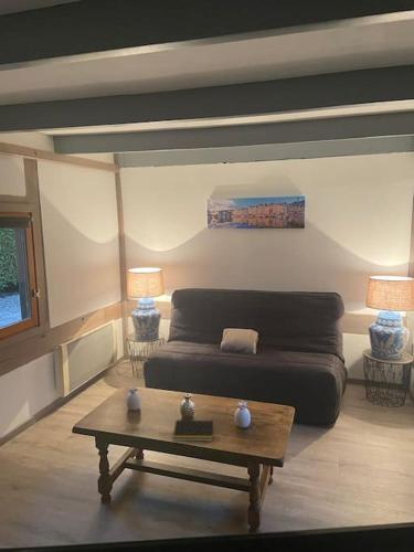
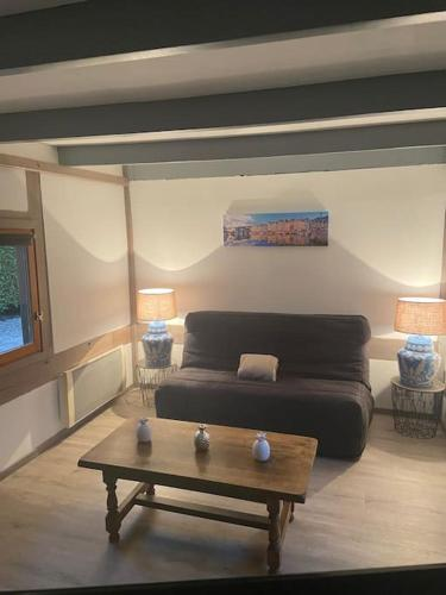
- notepad (193, 429)
